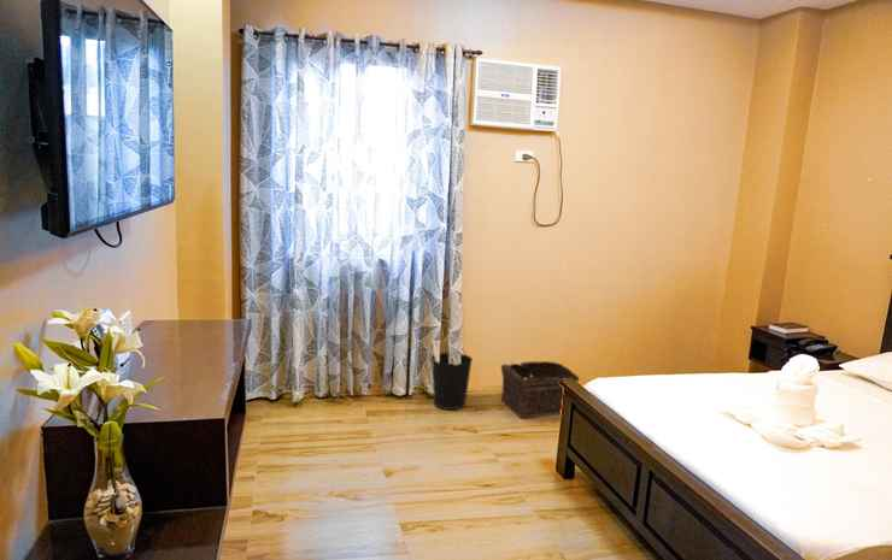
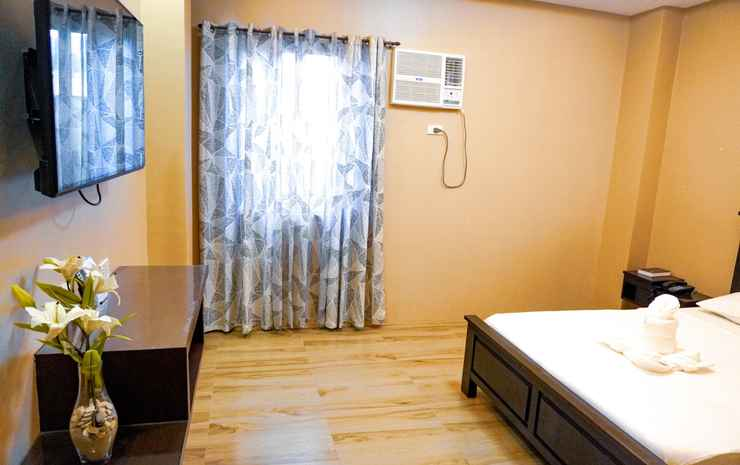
- basket (536, 383)
- wastebasket (450, 381)
